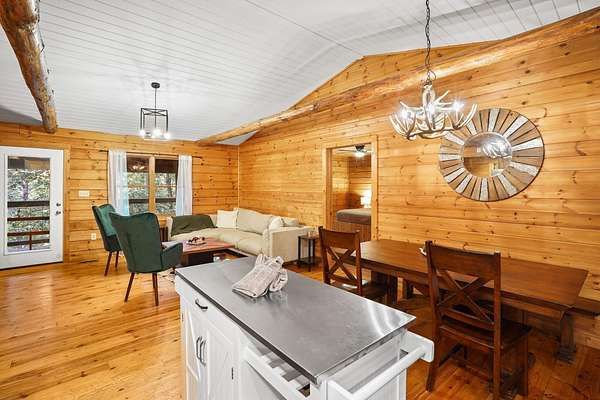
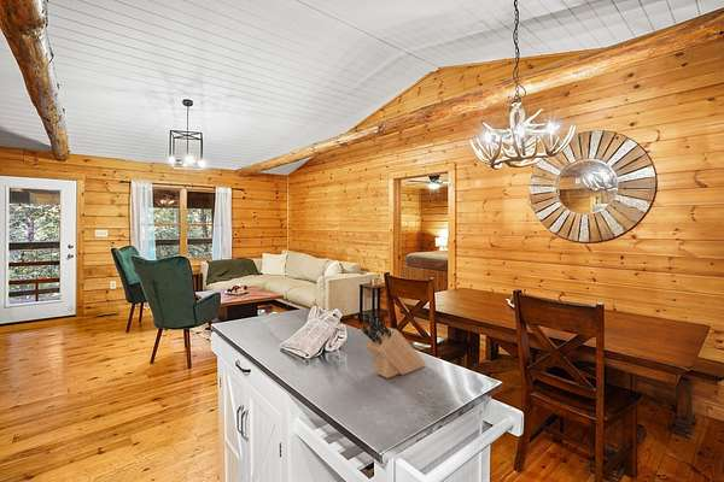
+ knife block (392, 341)
